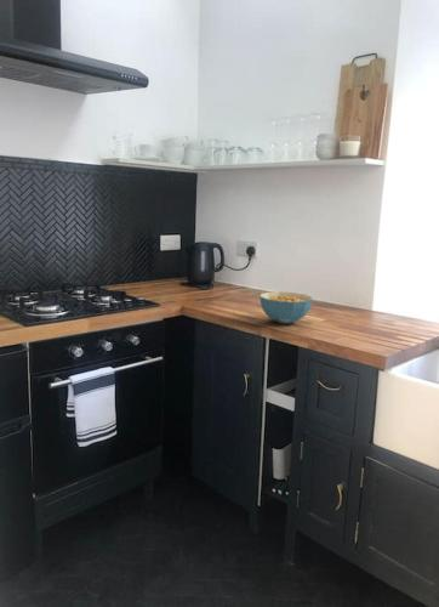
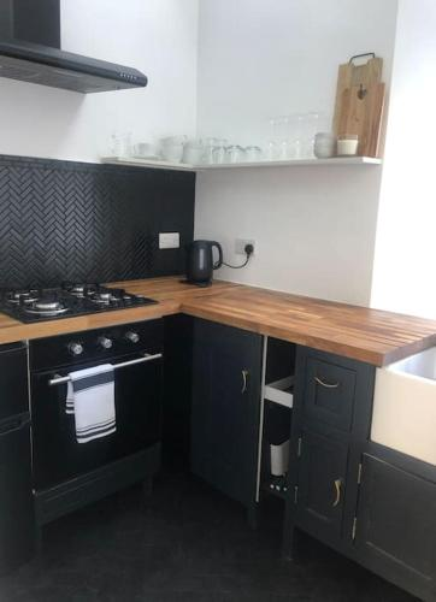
- cereal bowl (285, 308)
